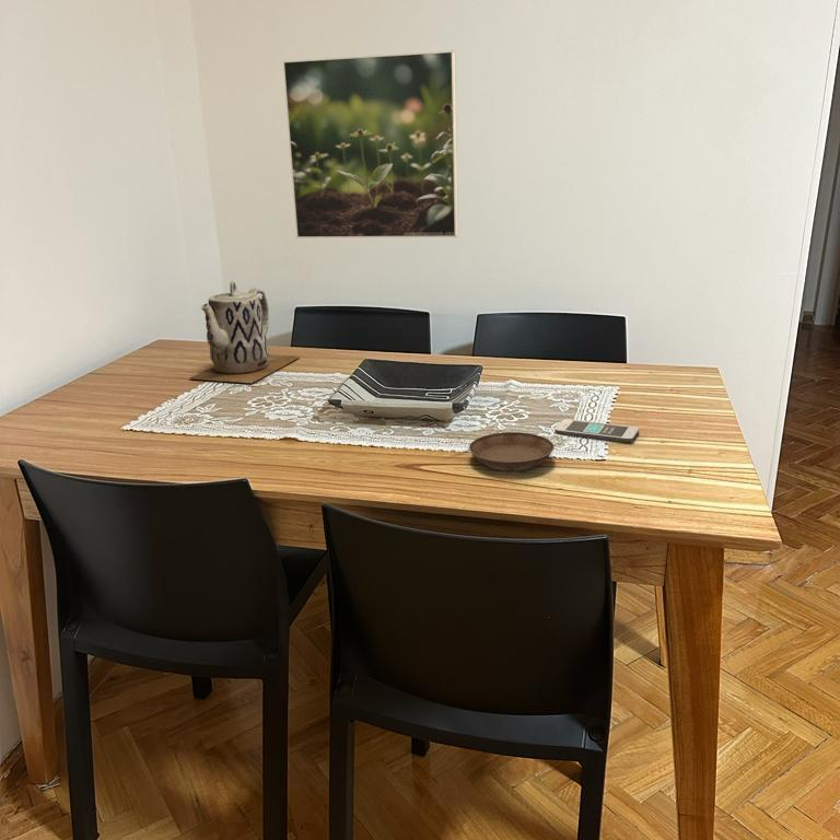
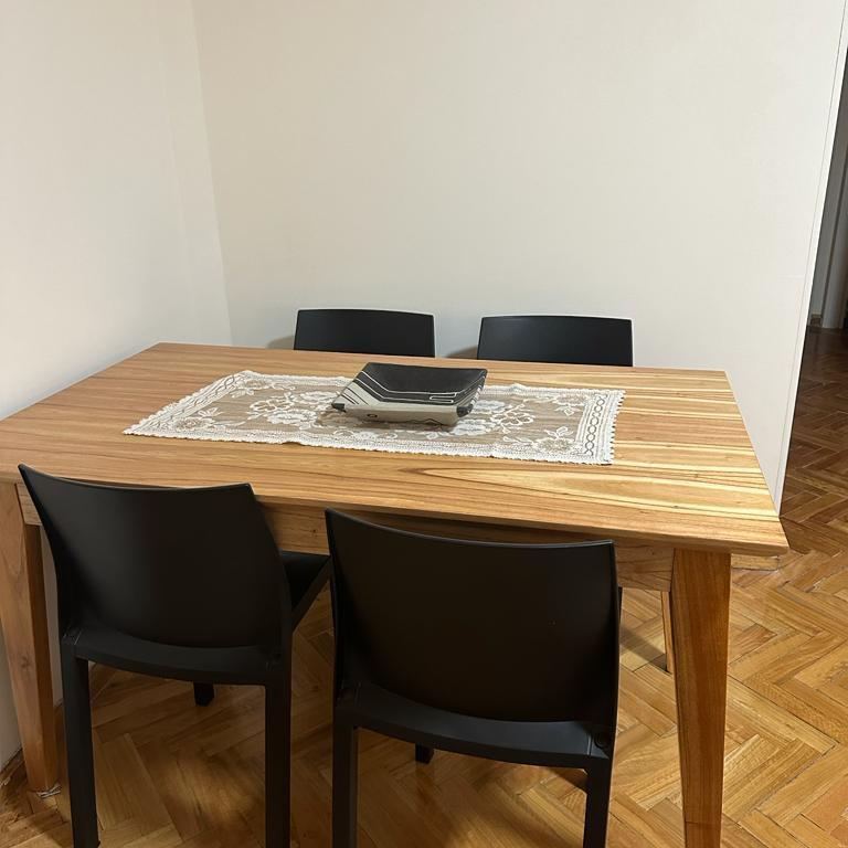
- saucer (511, 453)
- smartphone (596, 430)
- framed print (371, 150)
- teapot (242, 325)
